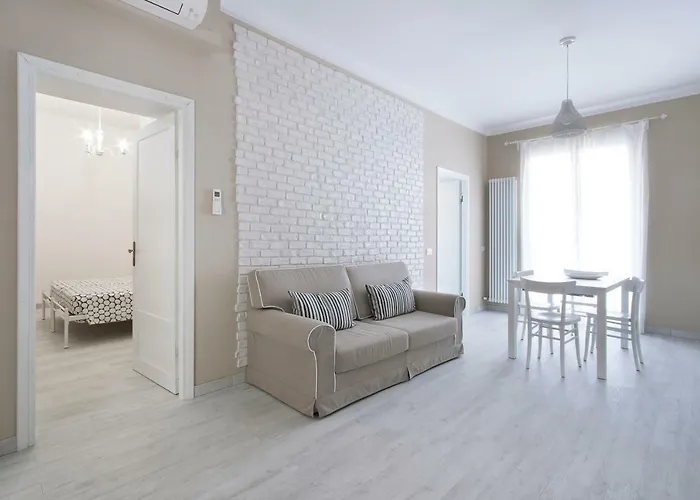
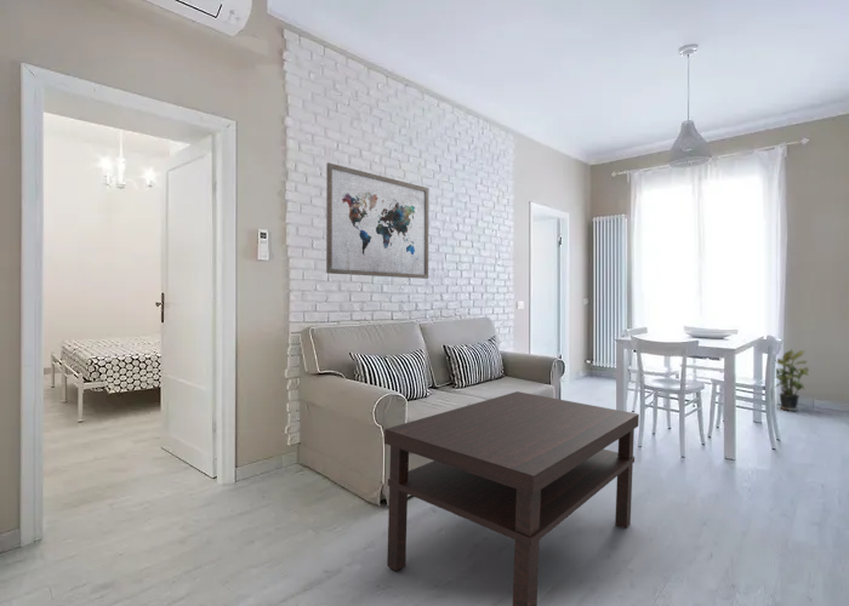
+ coffee table (522, 481)
+ potted plant (787, 378)
+ wall art (382, 225)
